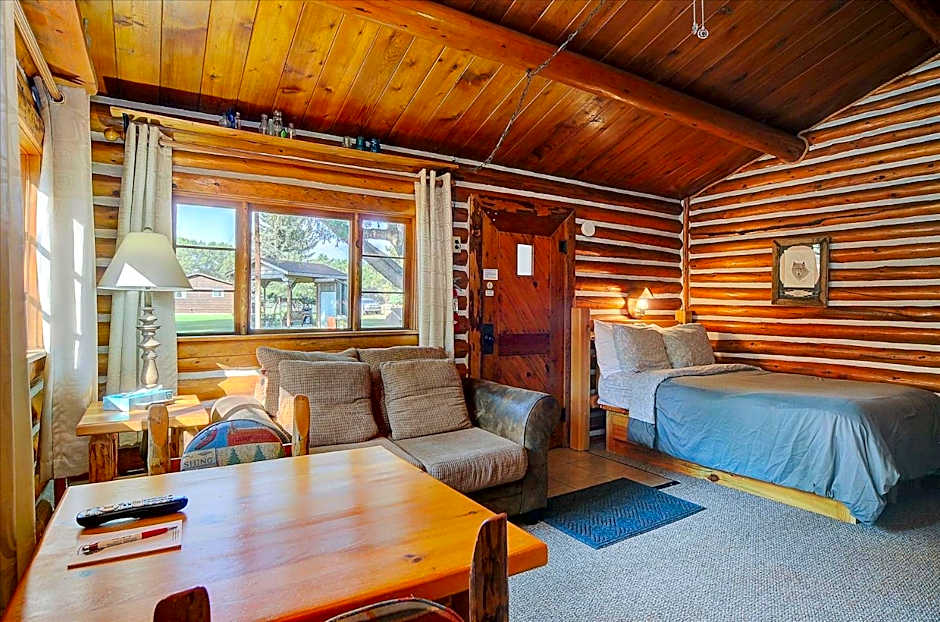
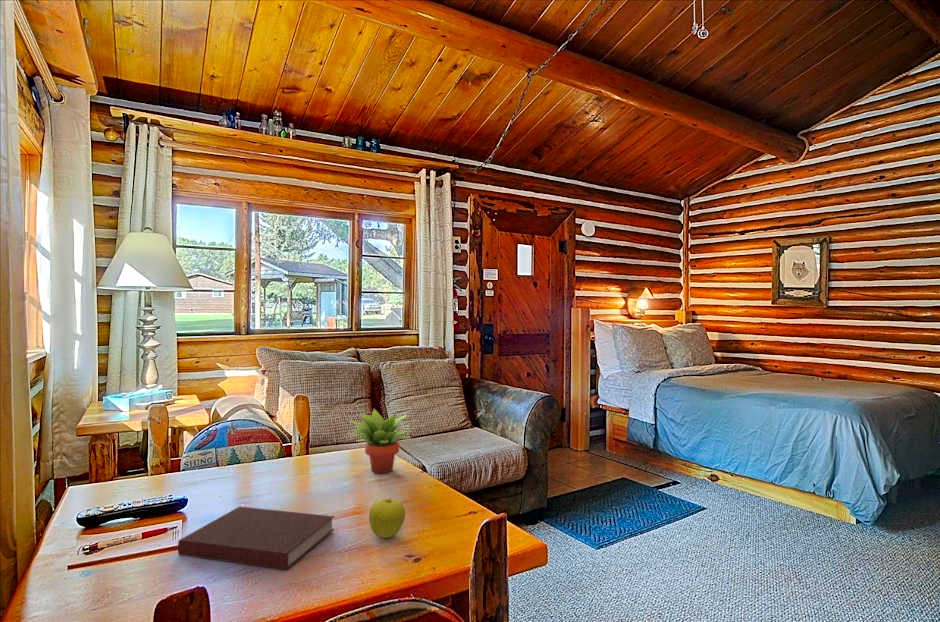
+ notebook (260, 534)
+ succulent plant (379, 439)
+ fruit (387, 517)
